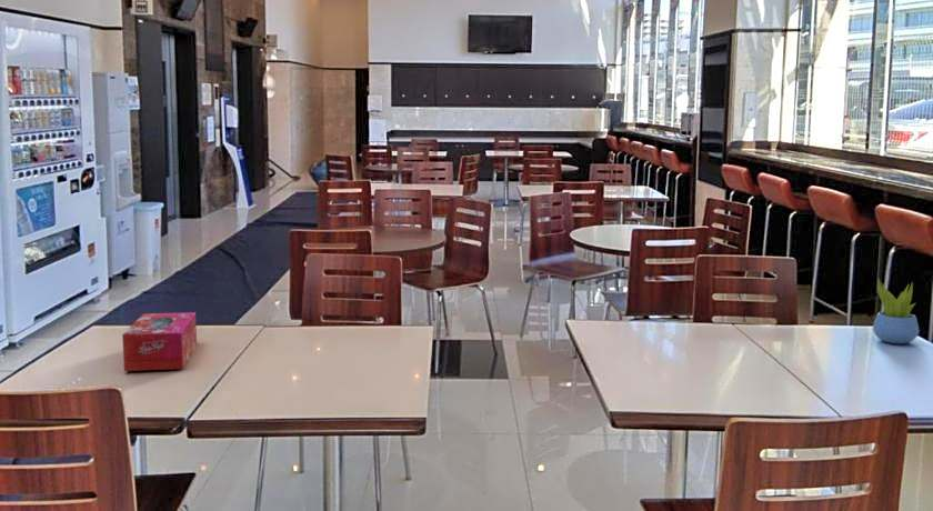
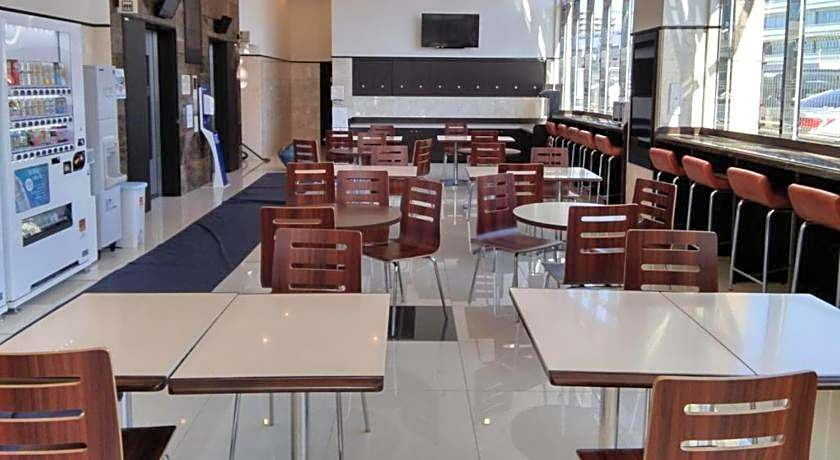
- tissue box (161, 340)
- succulent plant (895, 309)
